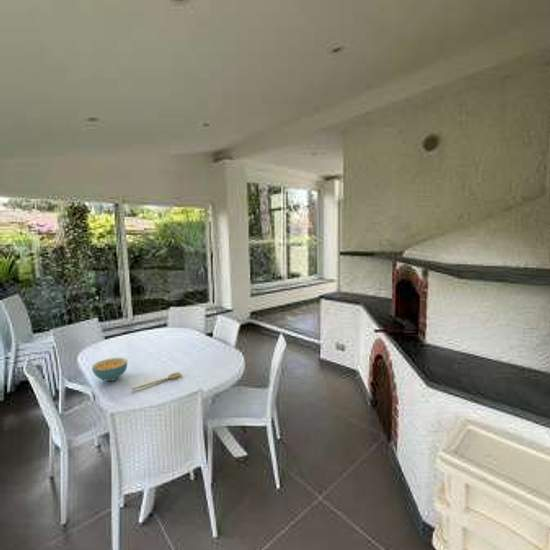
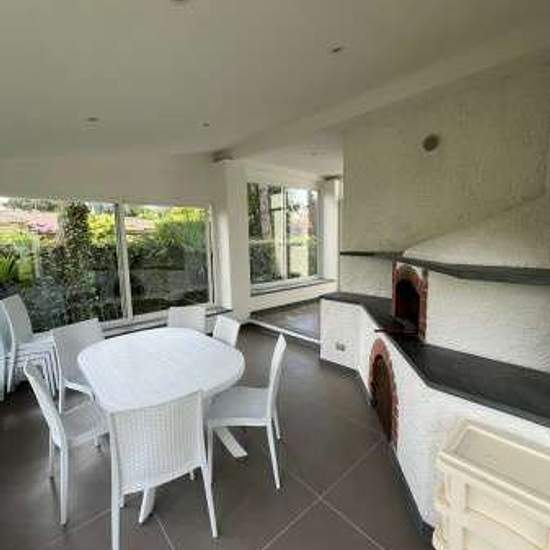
- cereal bowl (110, 371)
- spoon (157, 381)
